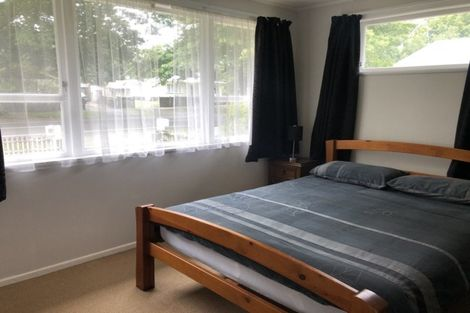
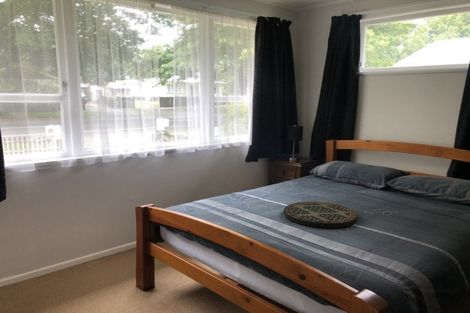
+ tray (319, 213)
